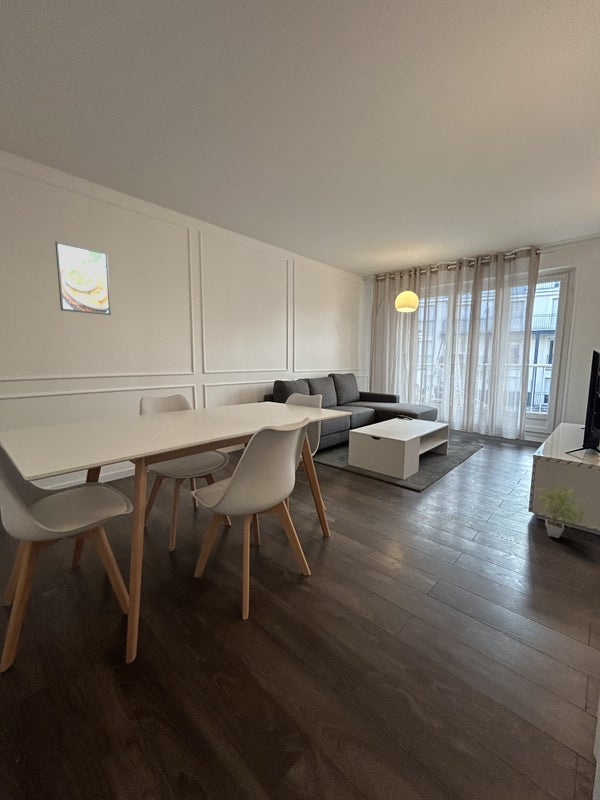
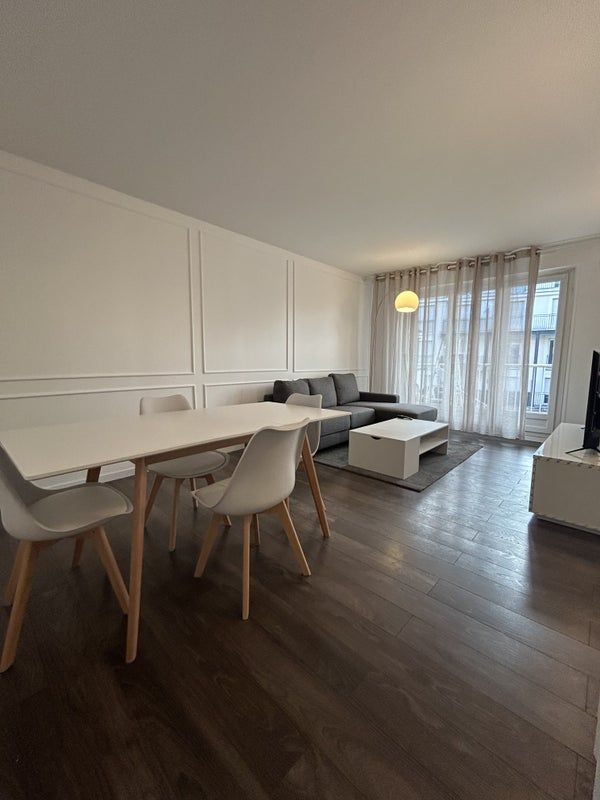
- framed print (84, 280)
- potted plant (559, 508)
